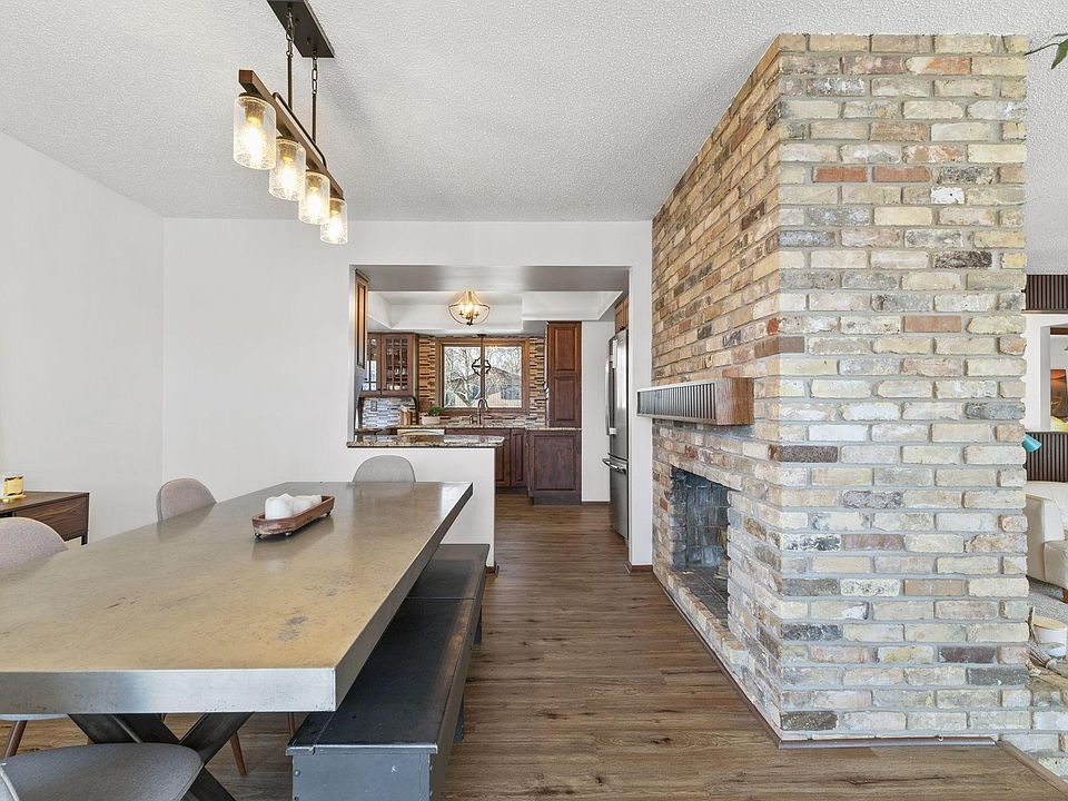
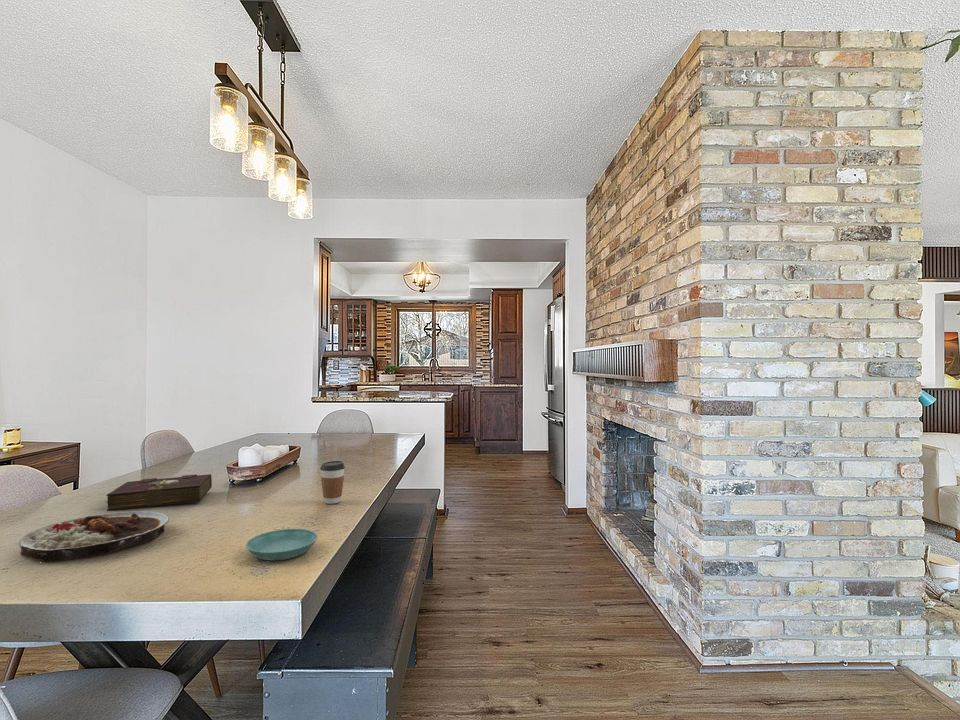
+ coffee cup (332, 482)
+ book (156, 490)
+ plate (98, 529)
+ saucer (282, 545)
